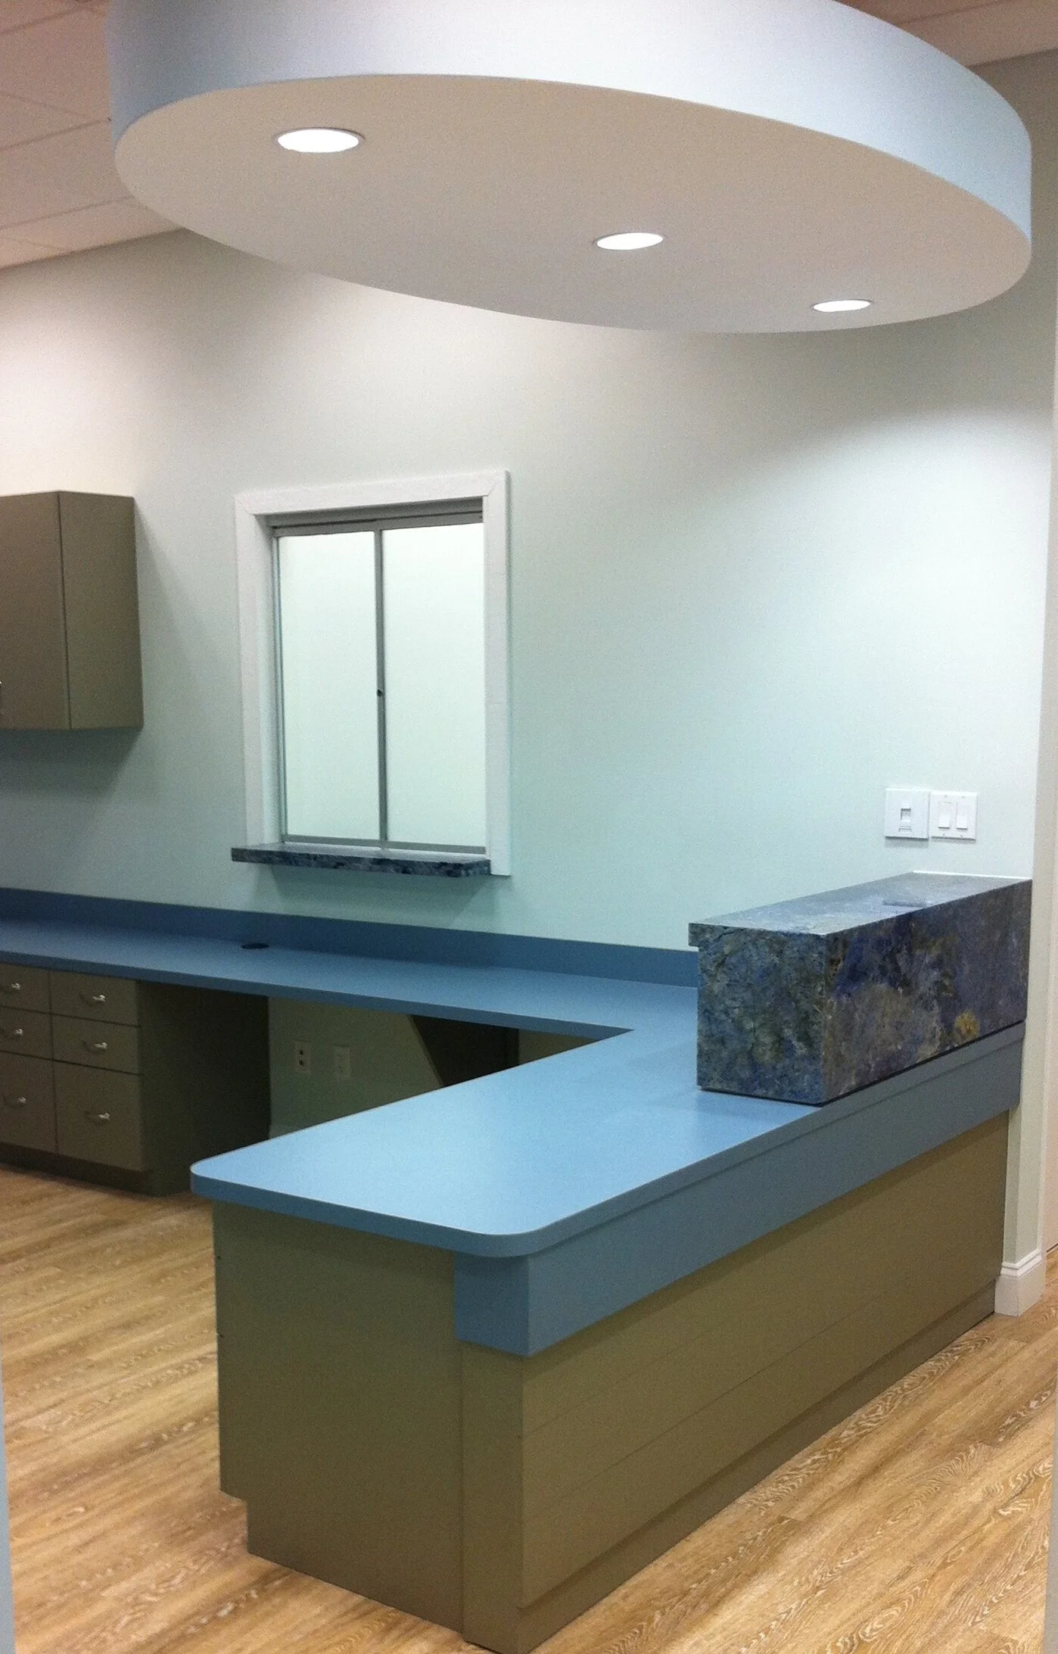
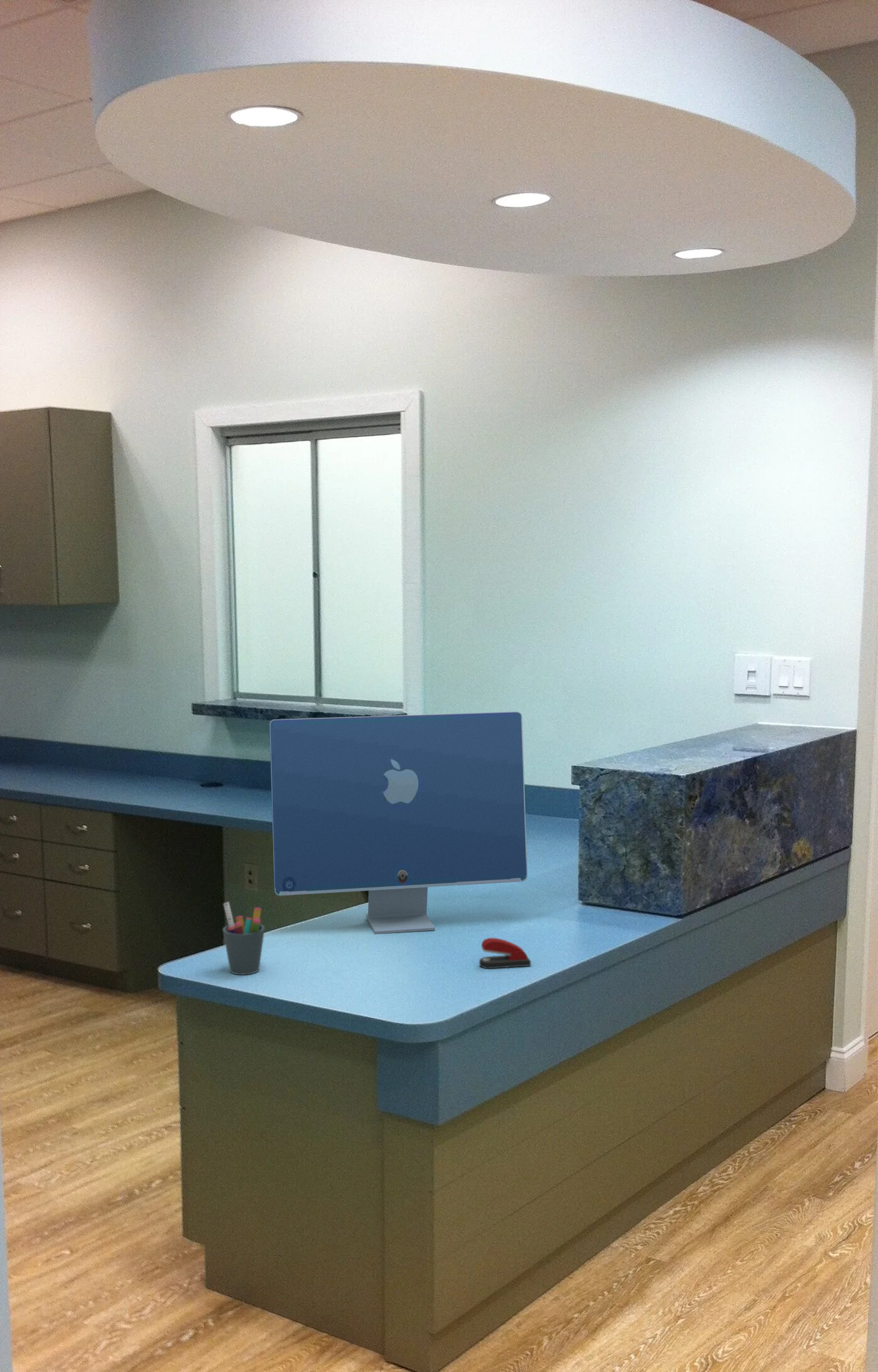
+ computer monitor (399, 821)
+ stapler (504, 951)
+ pen holder (244, 937)
